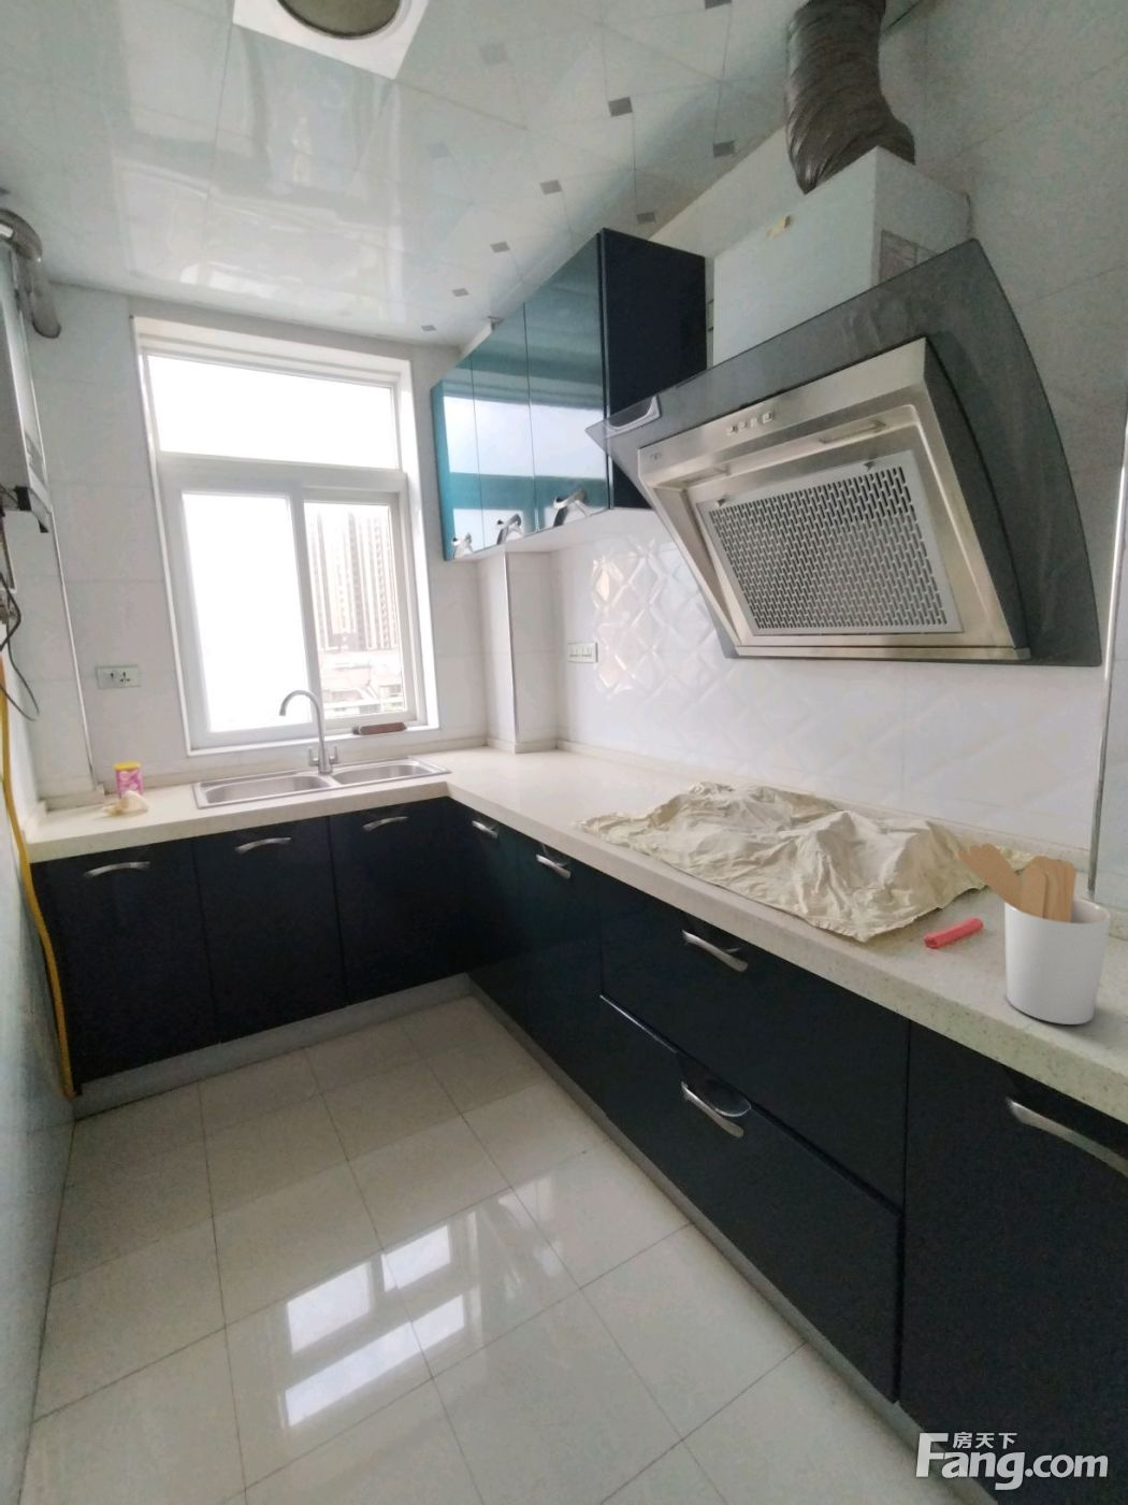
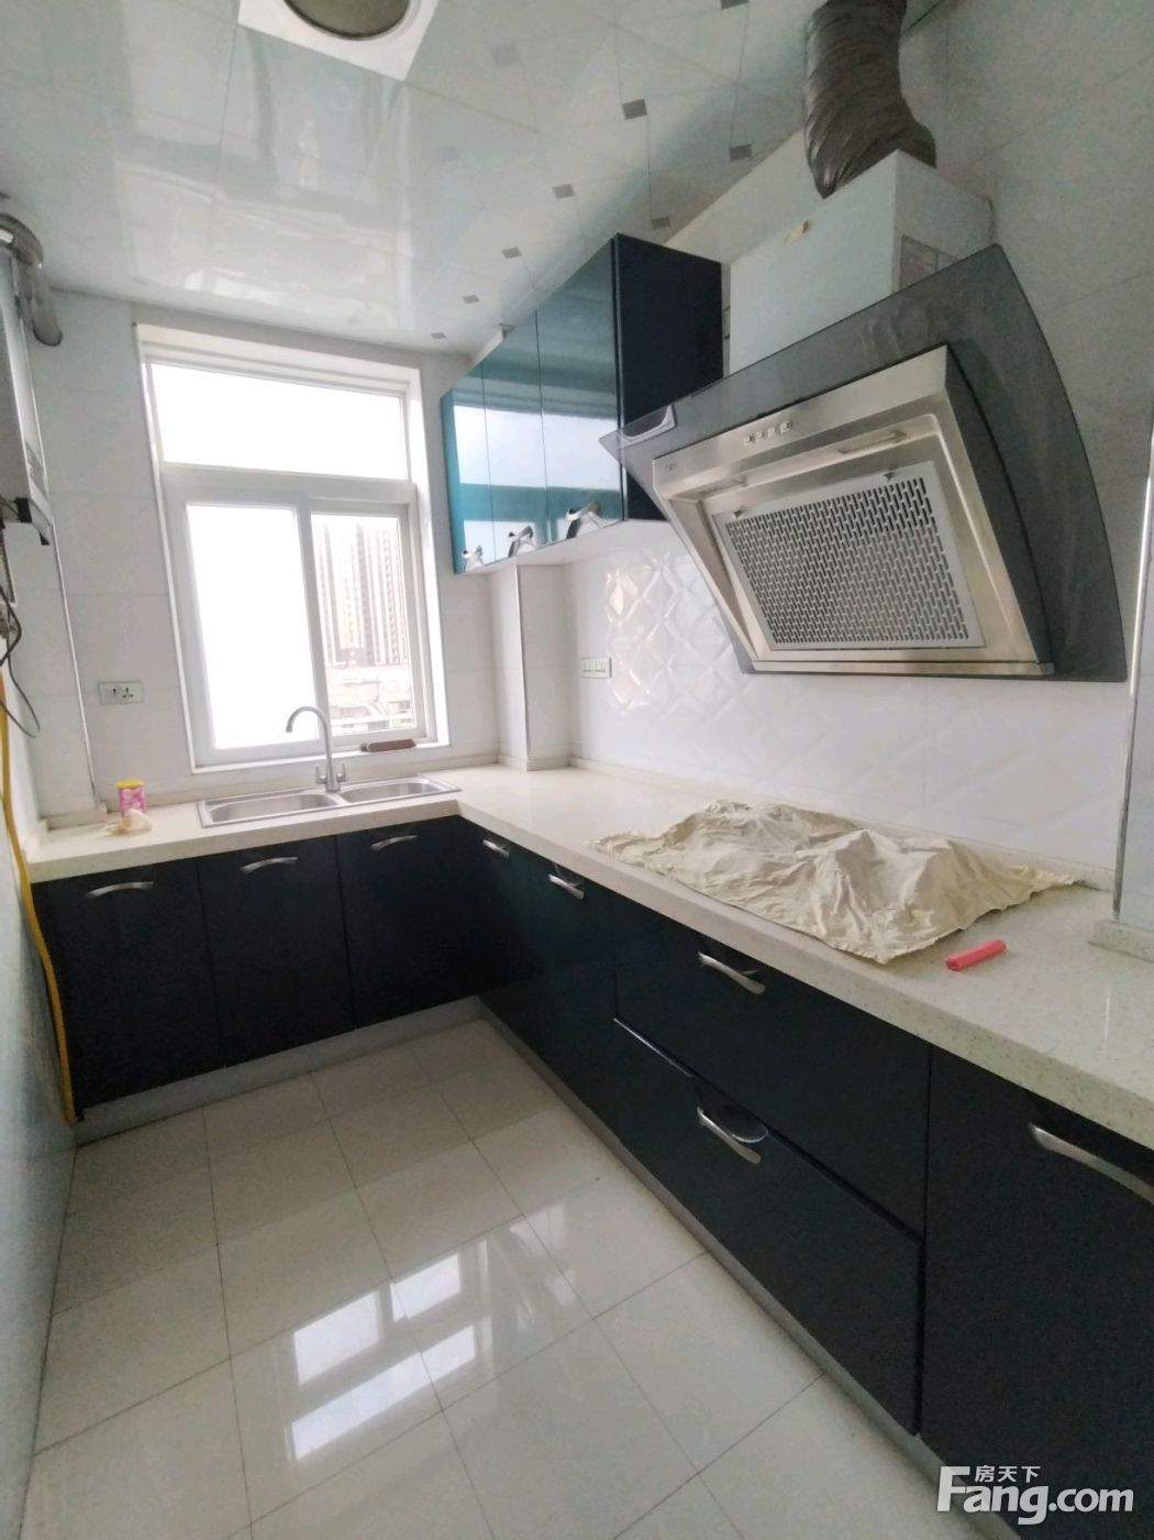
- utensil holder (1027, 924)
